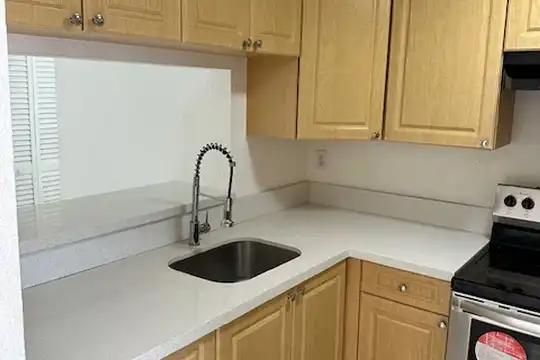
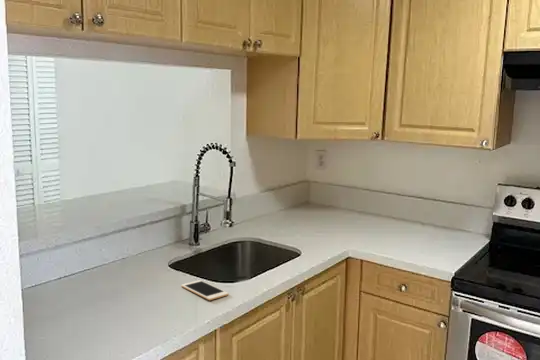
+ cell phone (204, 289)
